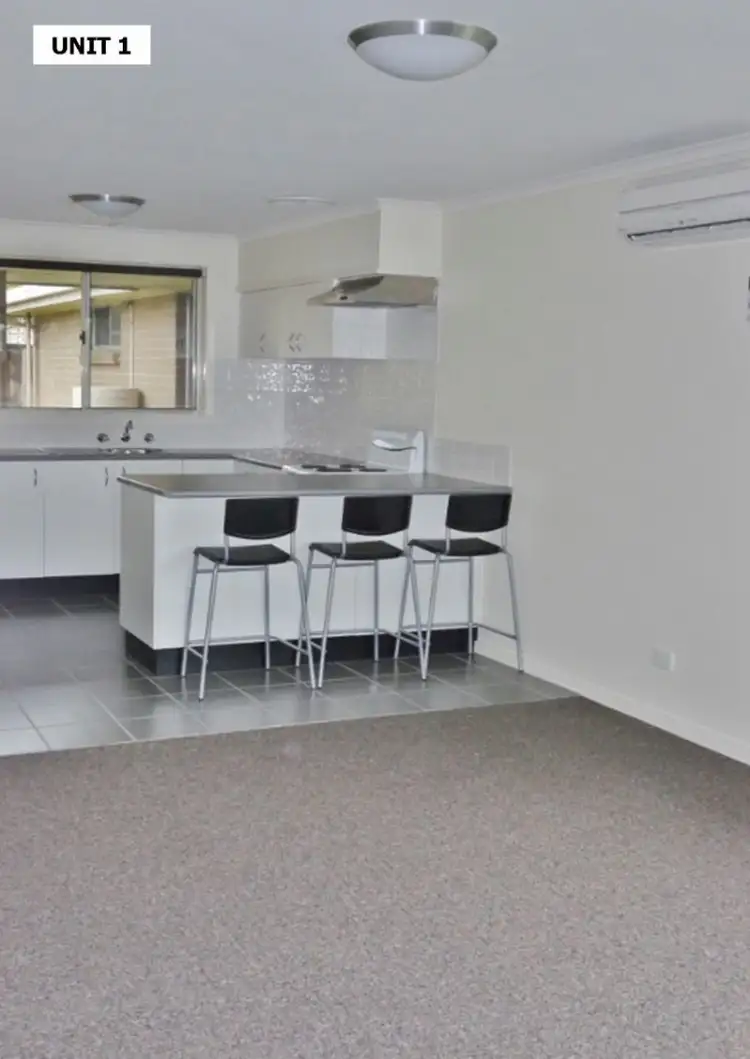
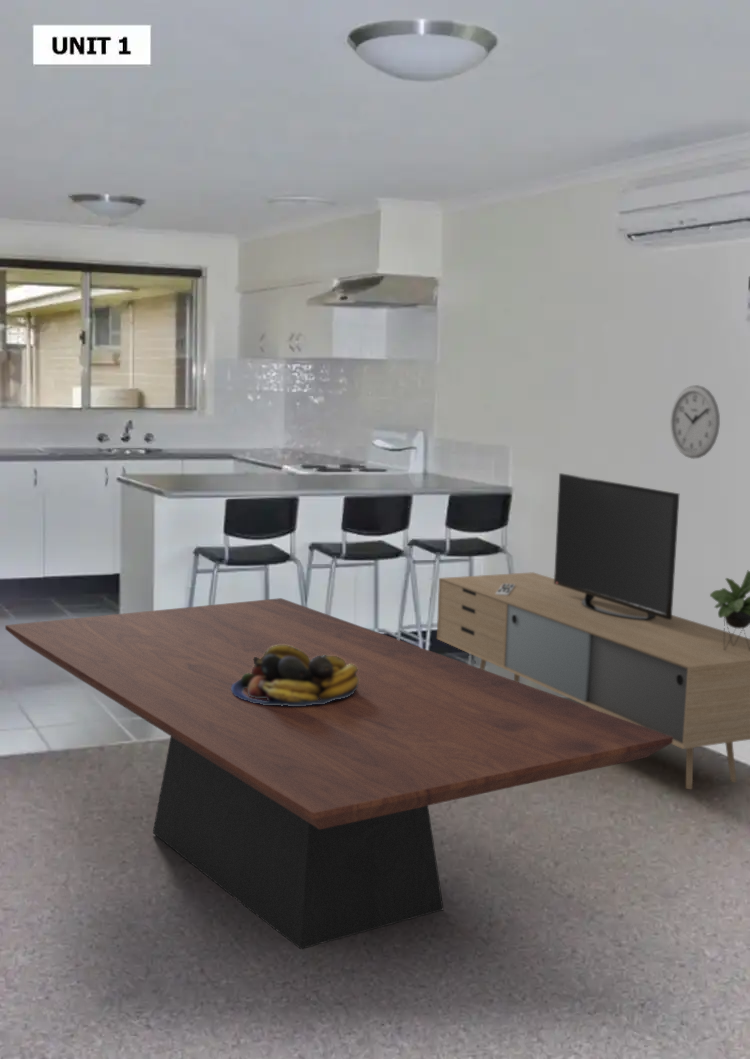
+ dining table (290, 772)
+ fruit bowl (293, 667)
+ media console (600, 607)
+ wall clock (693, 422)
